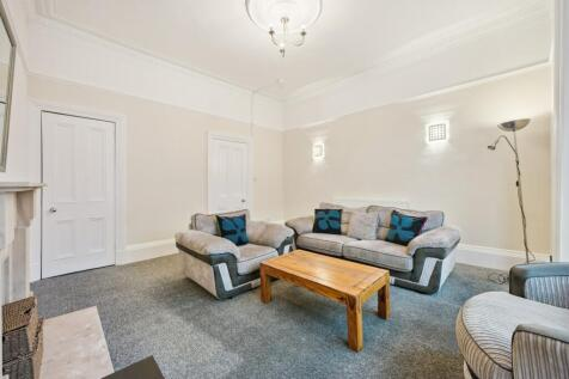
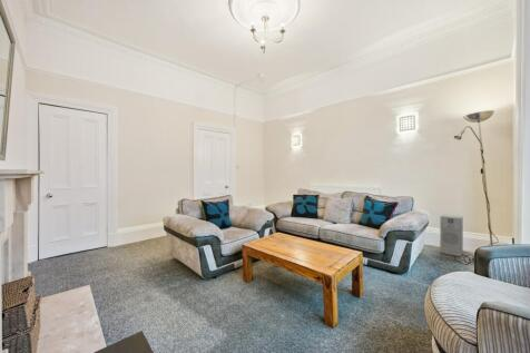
+ air purifier (451, 234)
